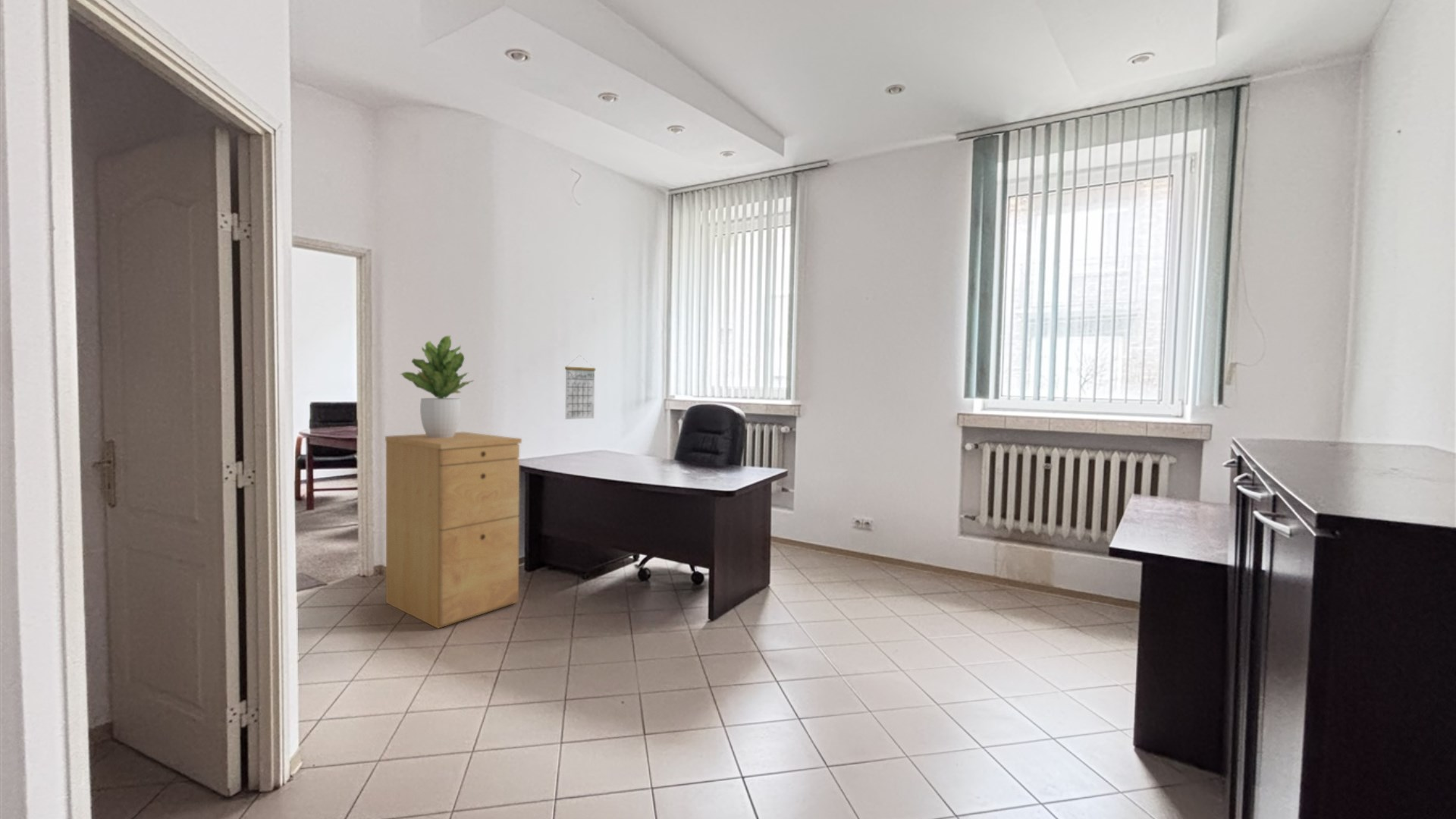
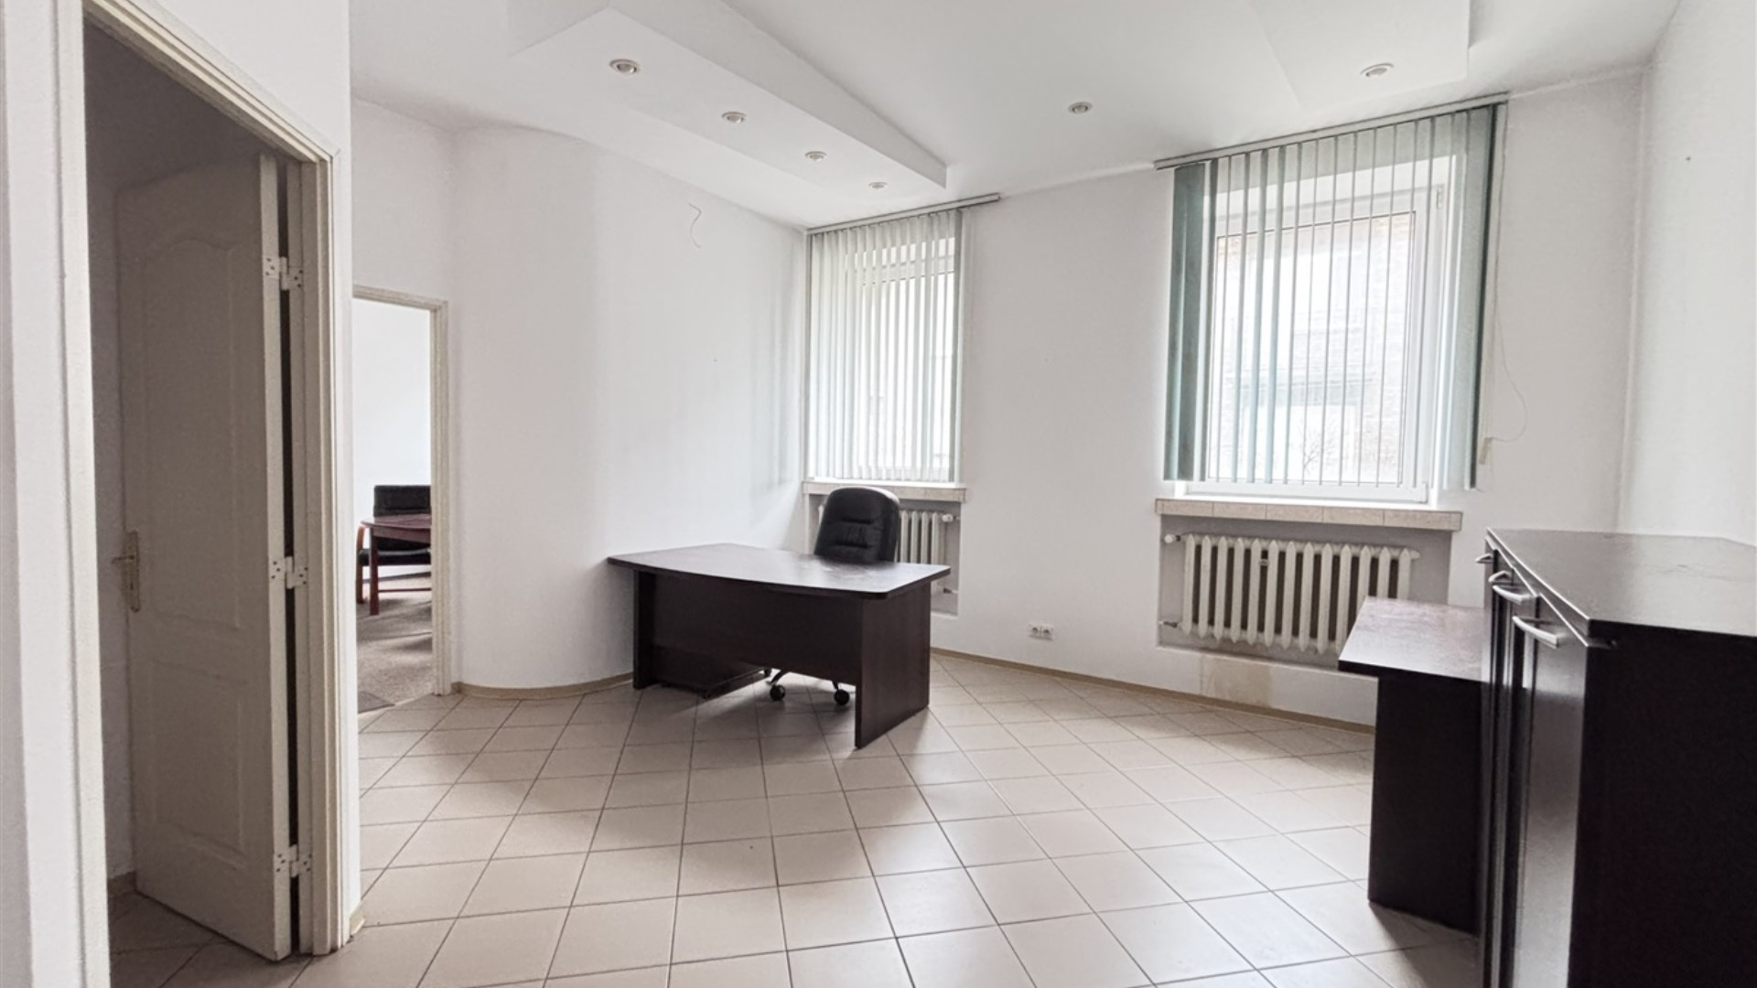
- filing cabinet (453, 520)
- calendar (580, 387)
- potted plant (438, 386)
